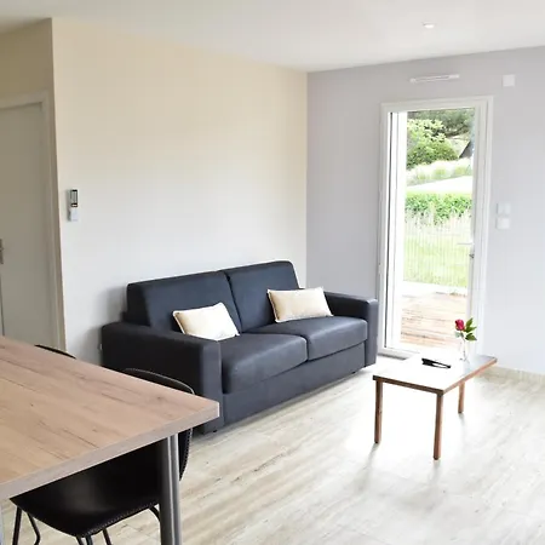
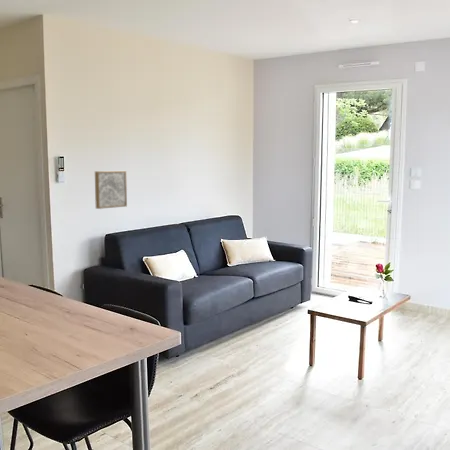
+ wall art (111, 189)
